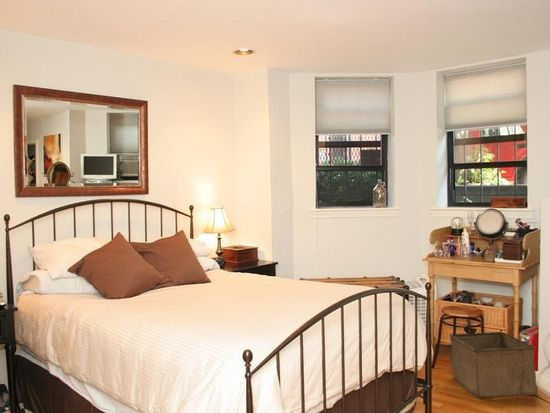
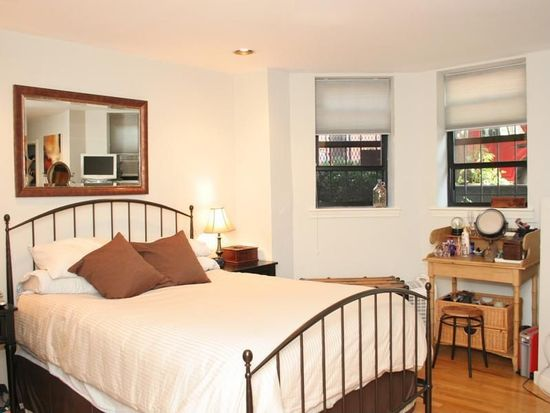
- storage bin (491, 363)
